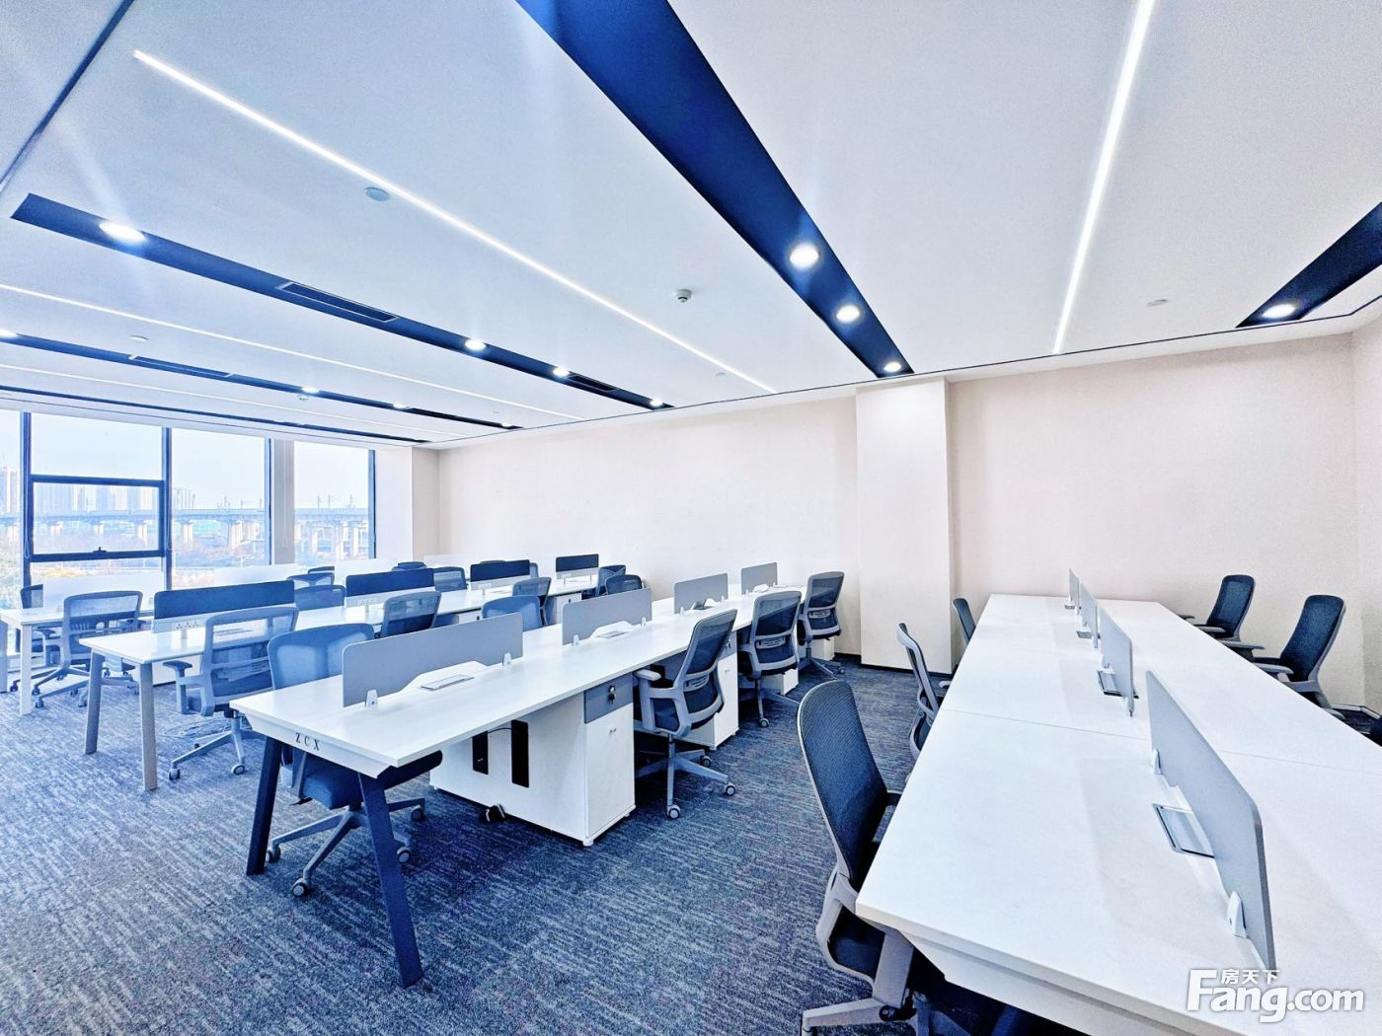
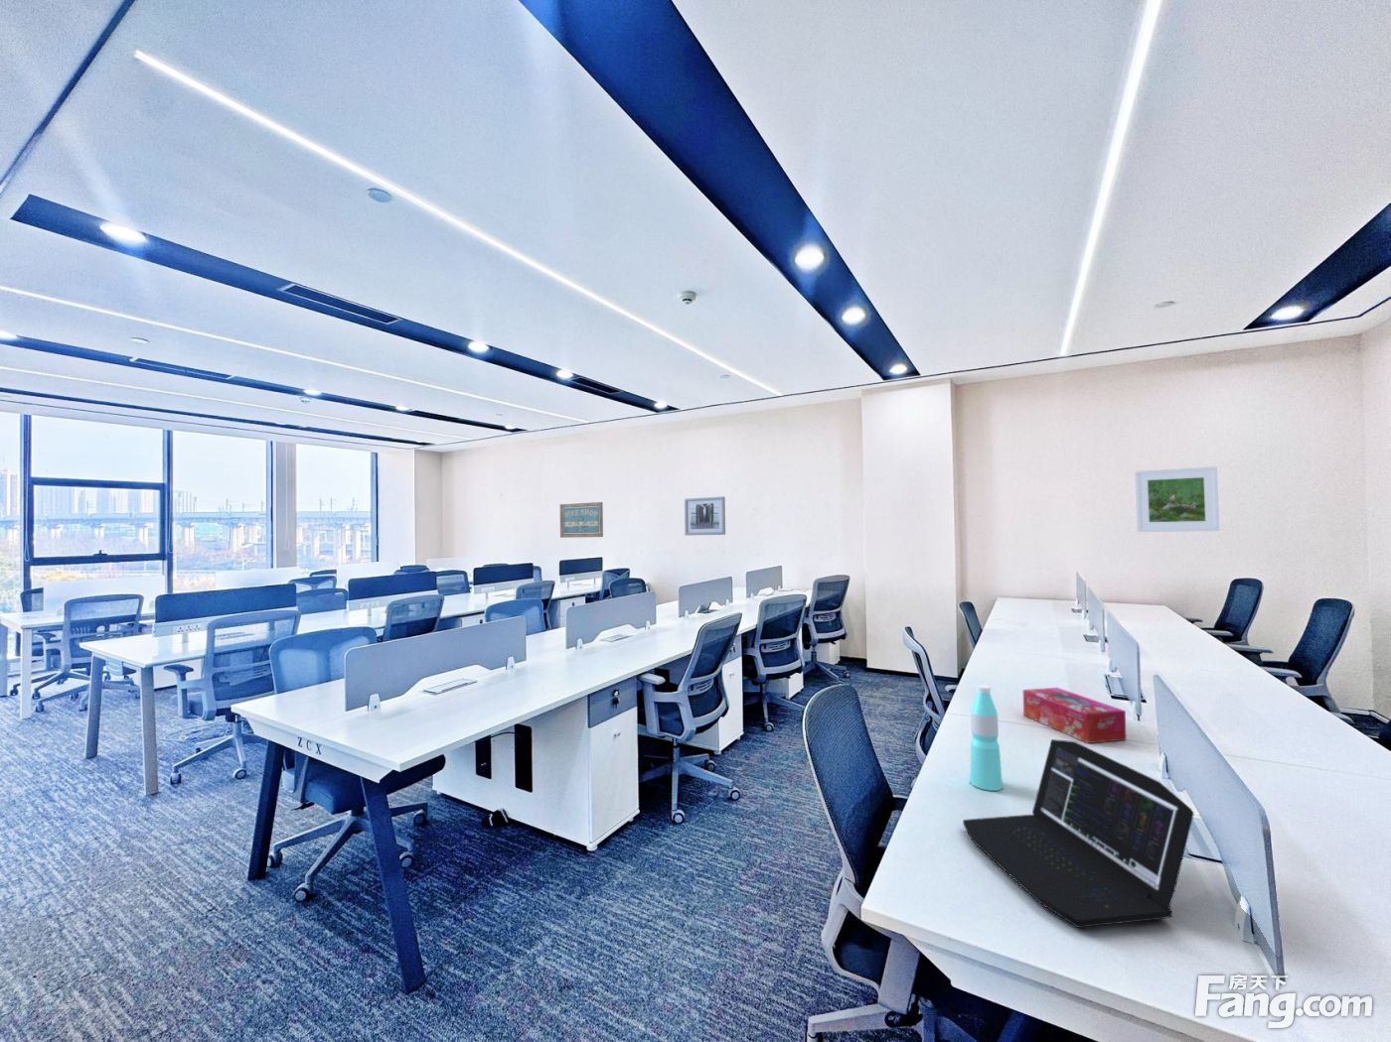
+ tissue box (1071, 713)
+ wall art (704, 516)
+ water bottle (985, 734)
+ laptop (1059, 815)
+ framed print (1175, 500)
+ wall art (580, 520)
